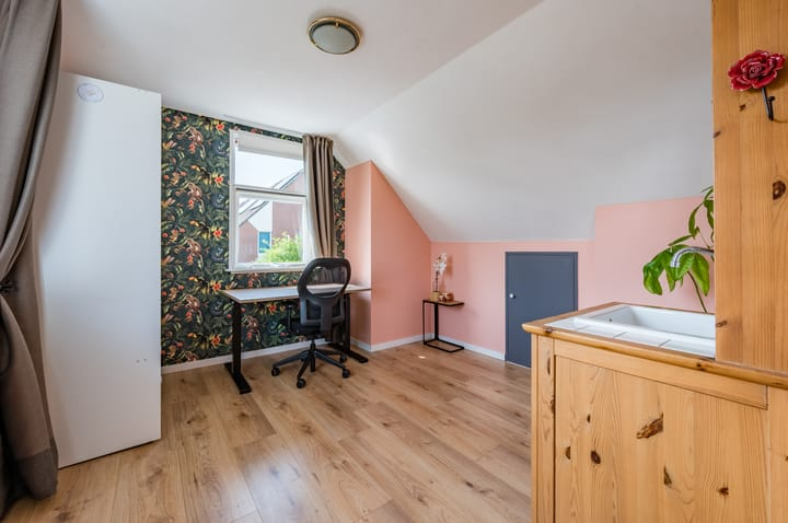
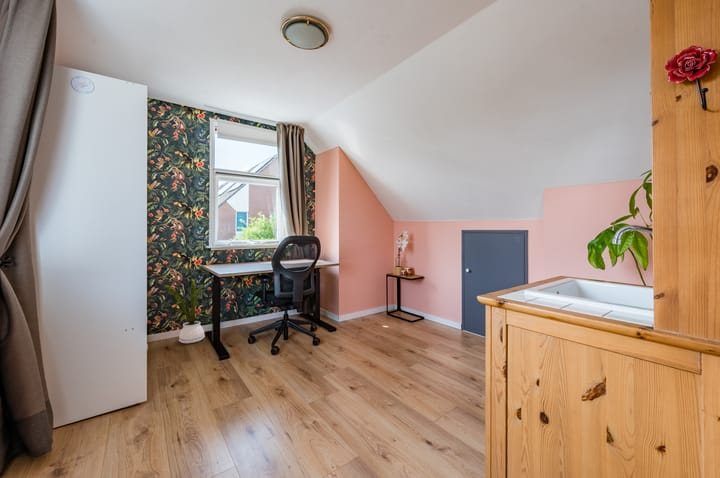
+ house plant (188, 306)
